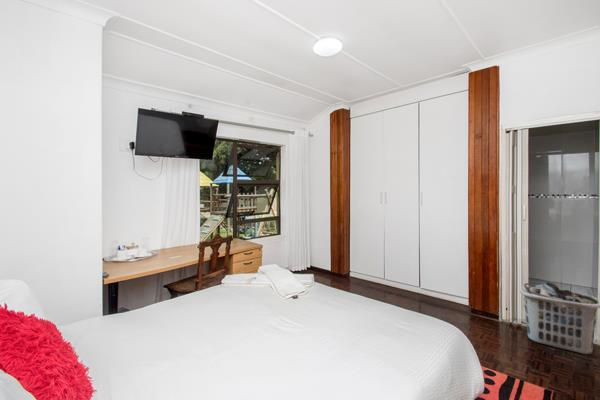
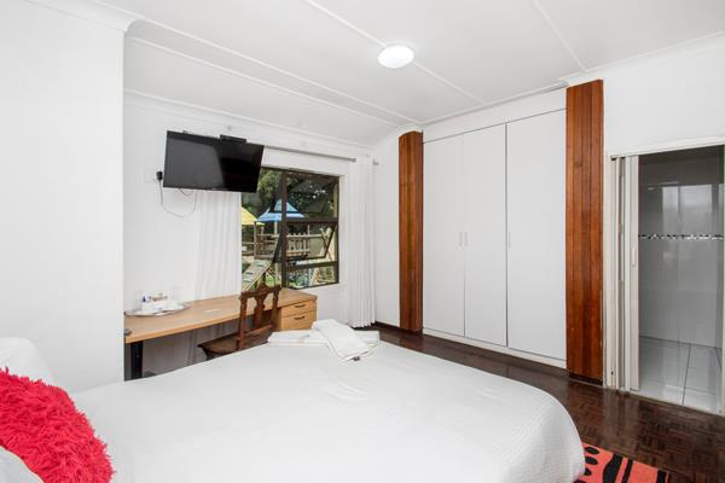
- clothes hamper (558, 313)
